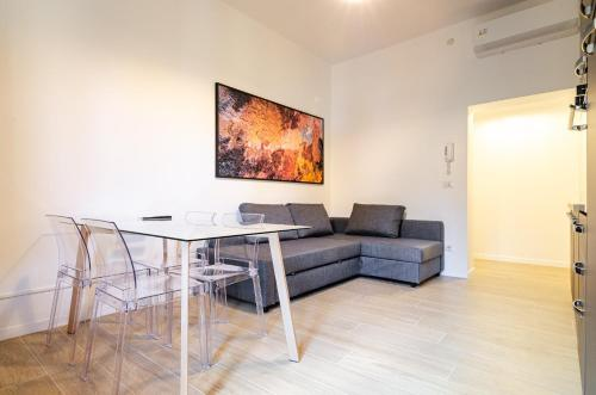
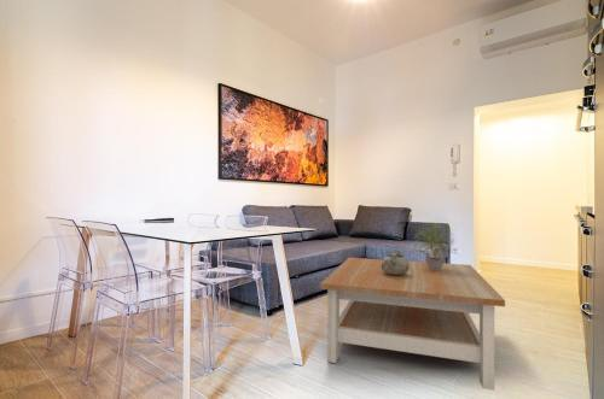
+ potted plant (432, 242)
+ coffee table (405, 307)
+ decorative bowl (395, 262)
